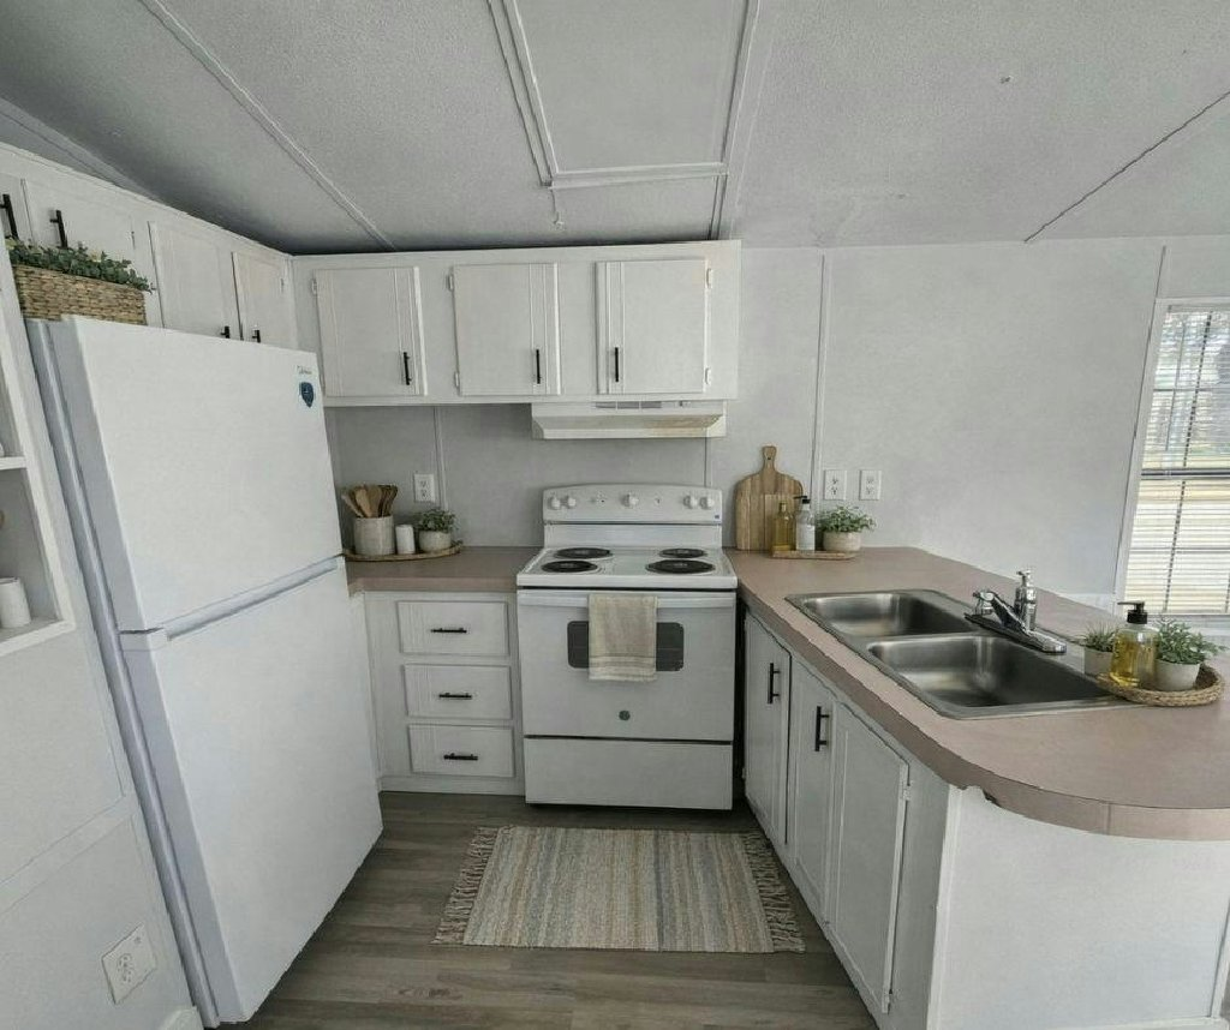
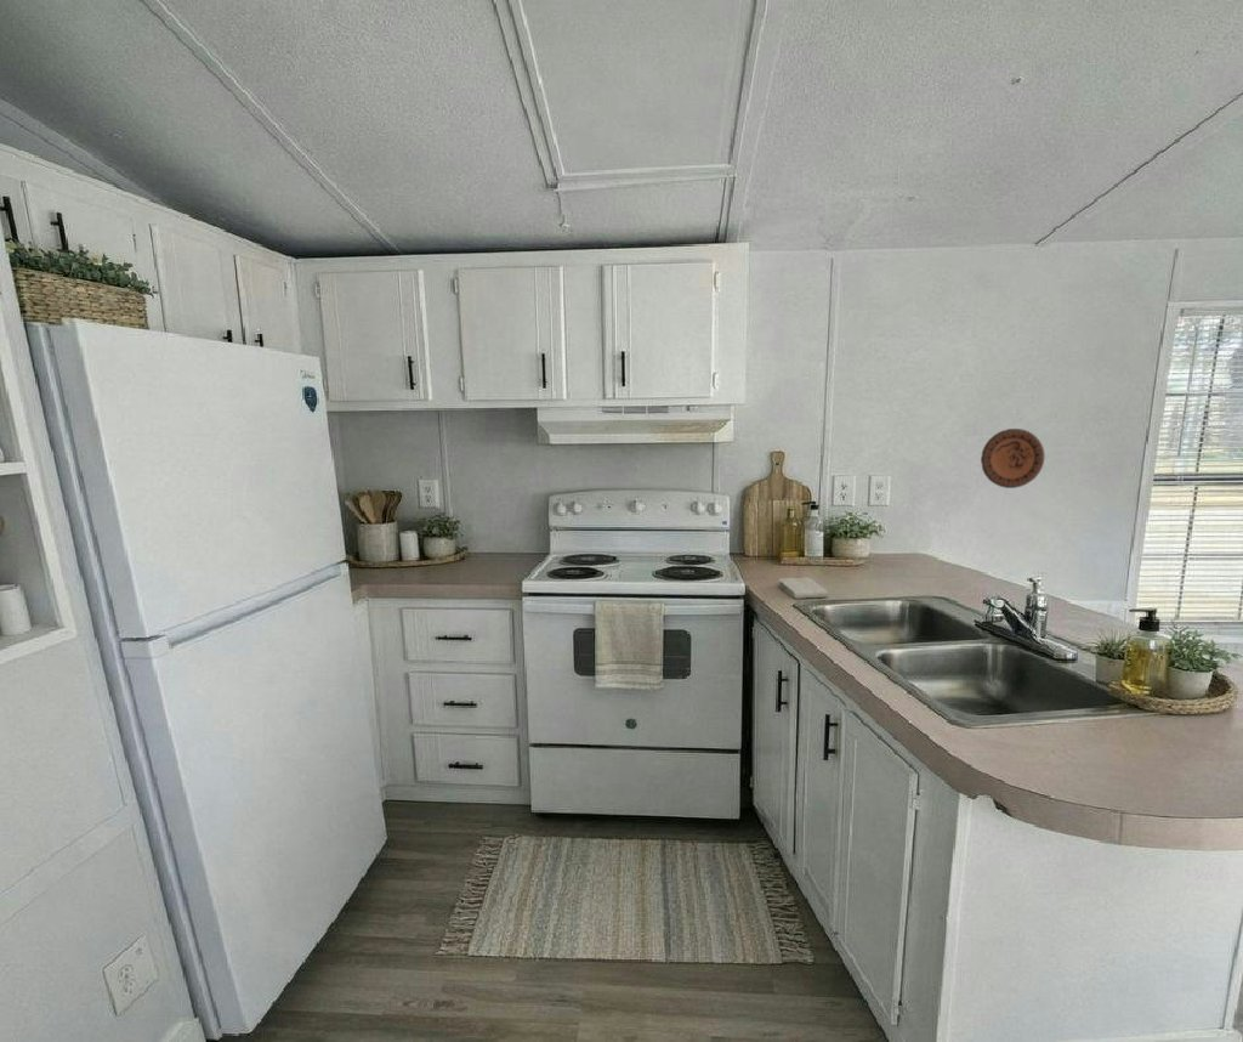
+ washcloth (801, 587)
+ decorative plate (1011, 458)
